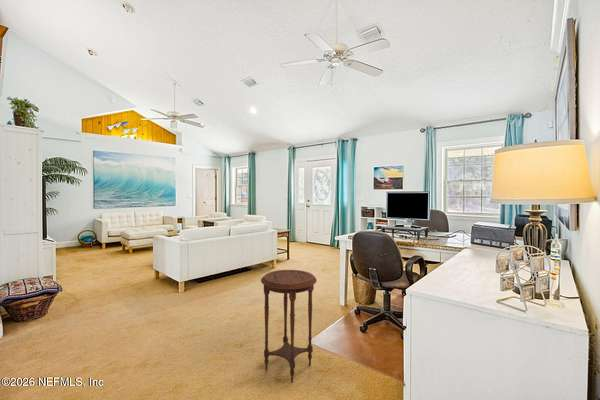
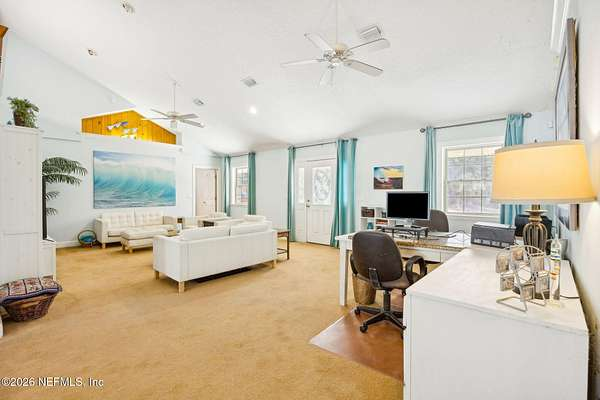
- side table (290, 322)
